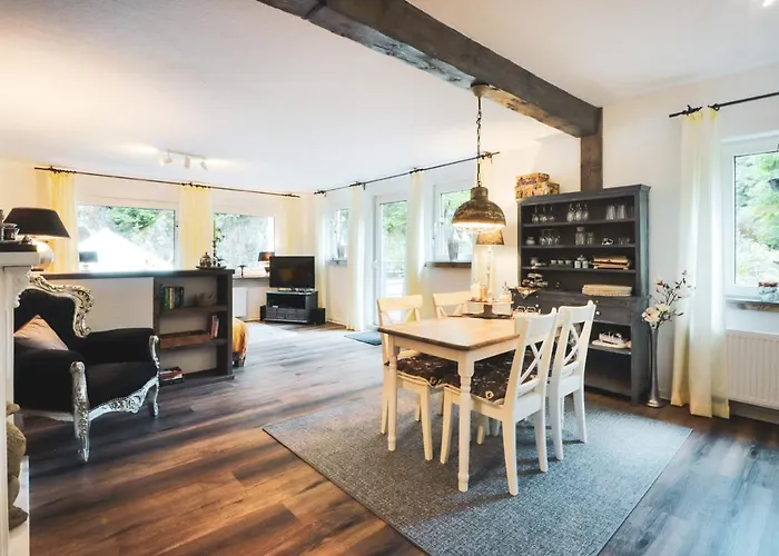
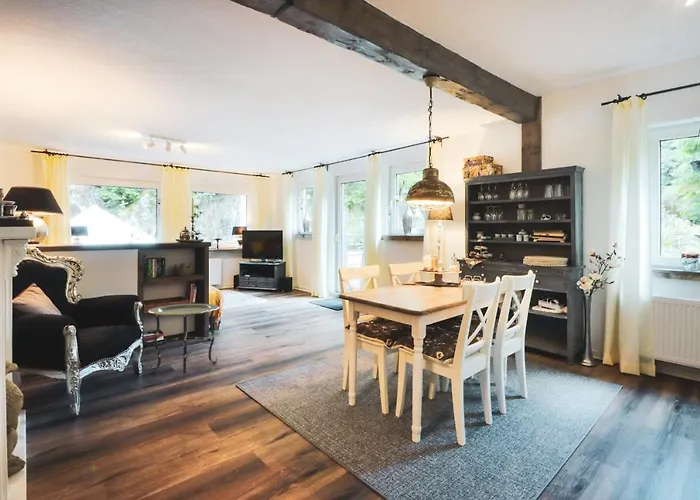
+ side table (185, 337)
